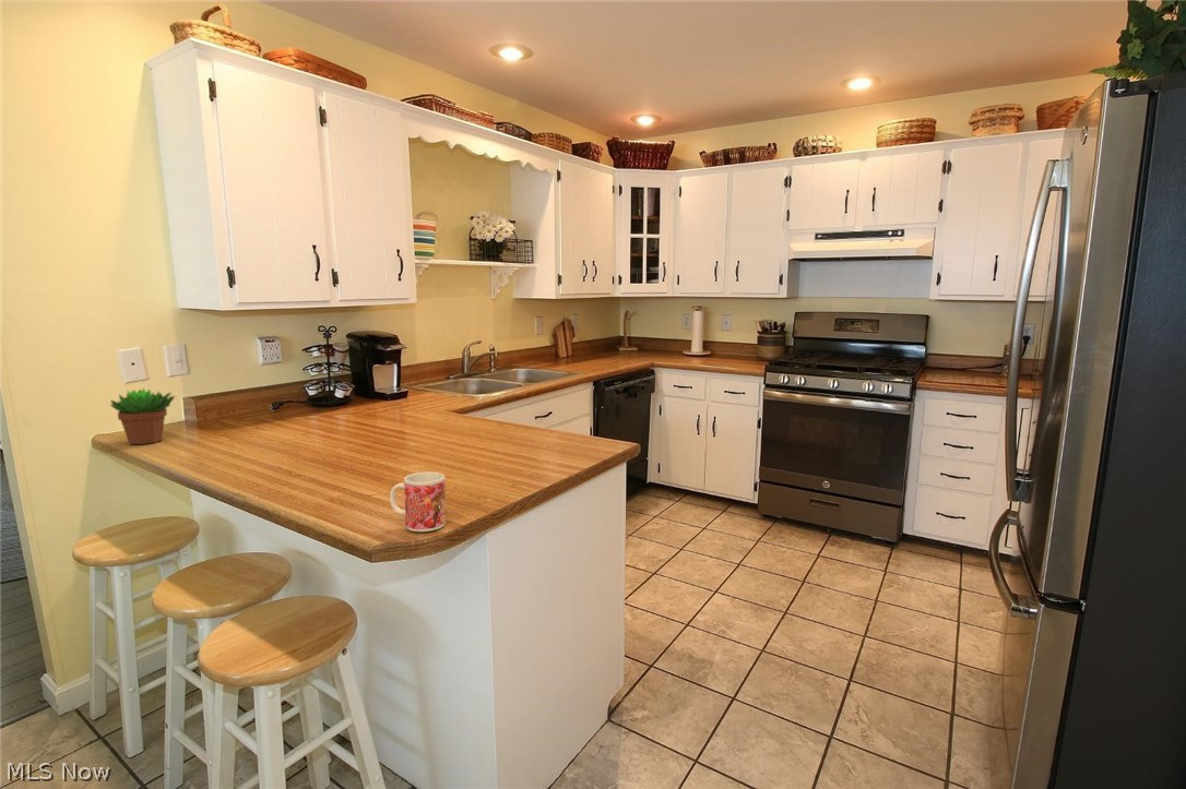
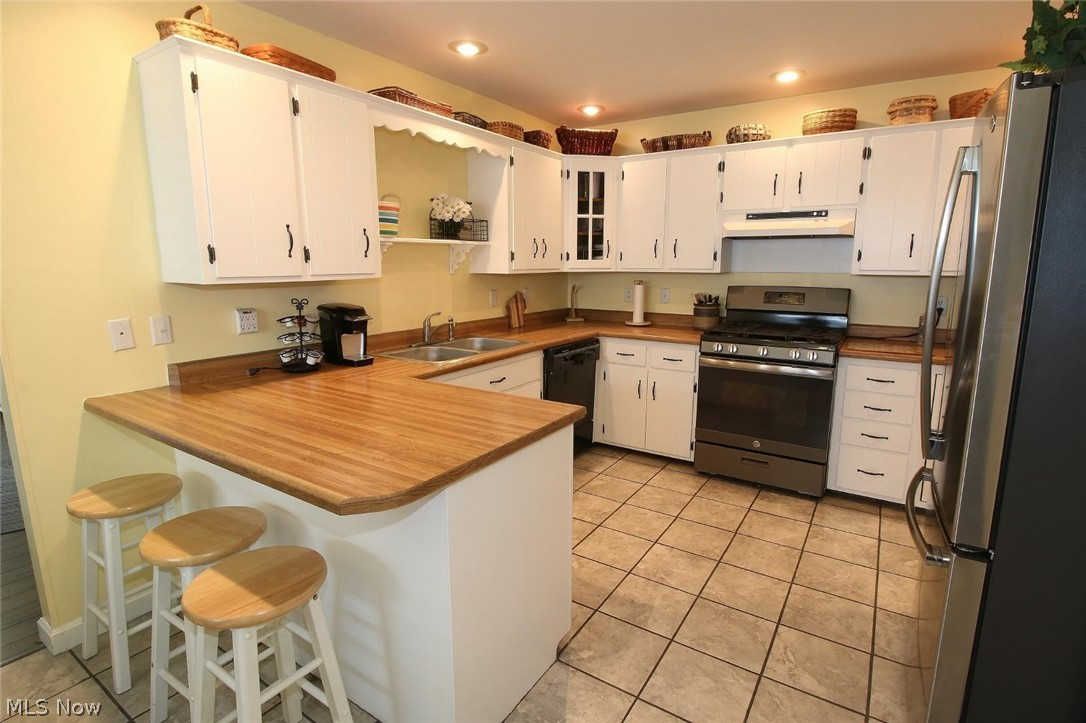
- succulent plant (144, 414)
- mug (417, 500)
